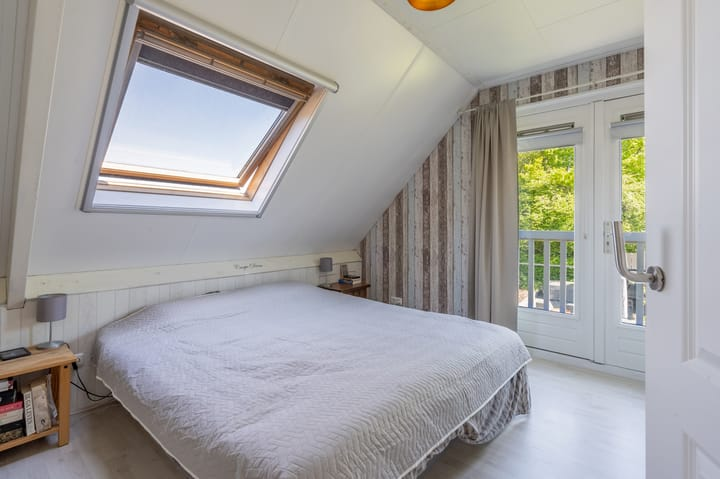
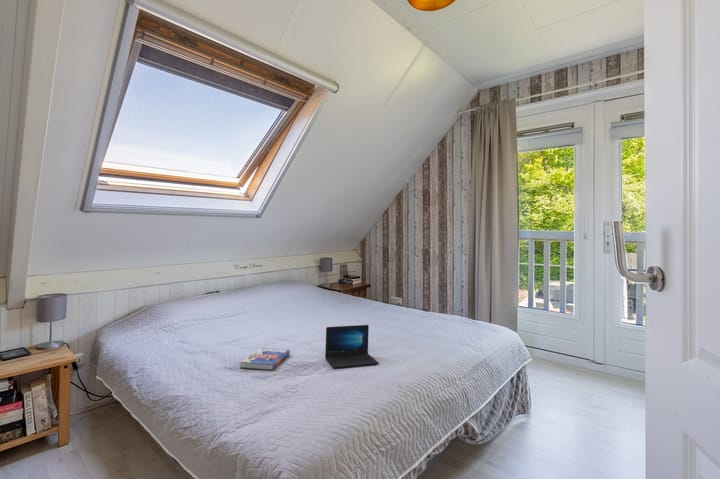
+ book (266, 358)
+ laptop (351, 345)
